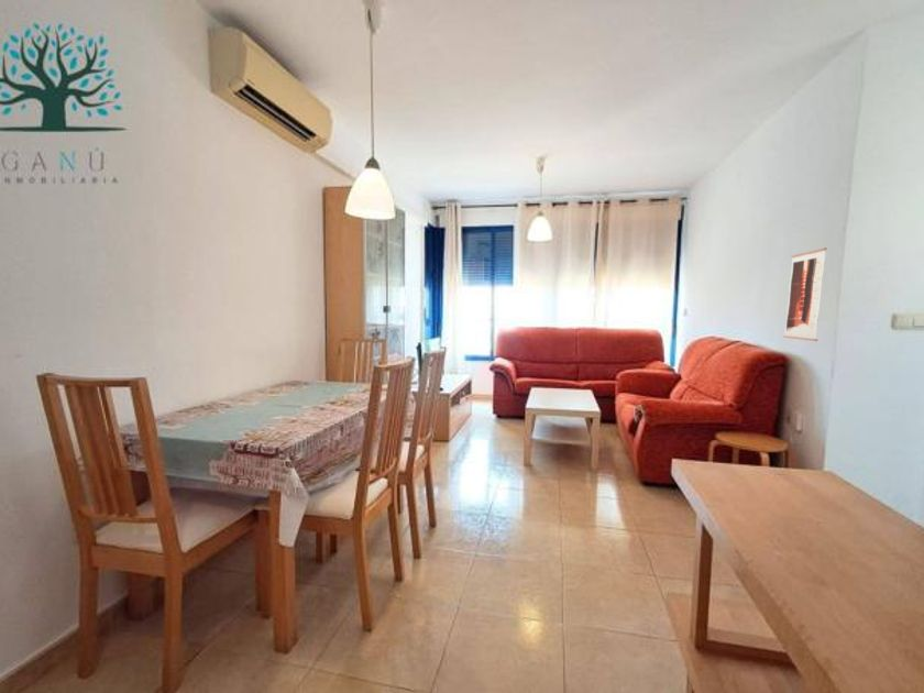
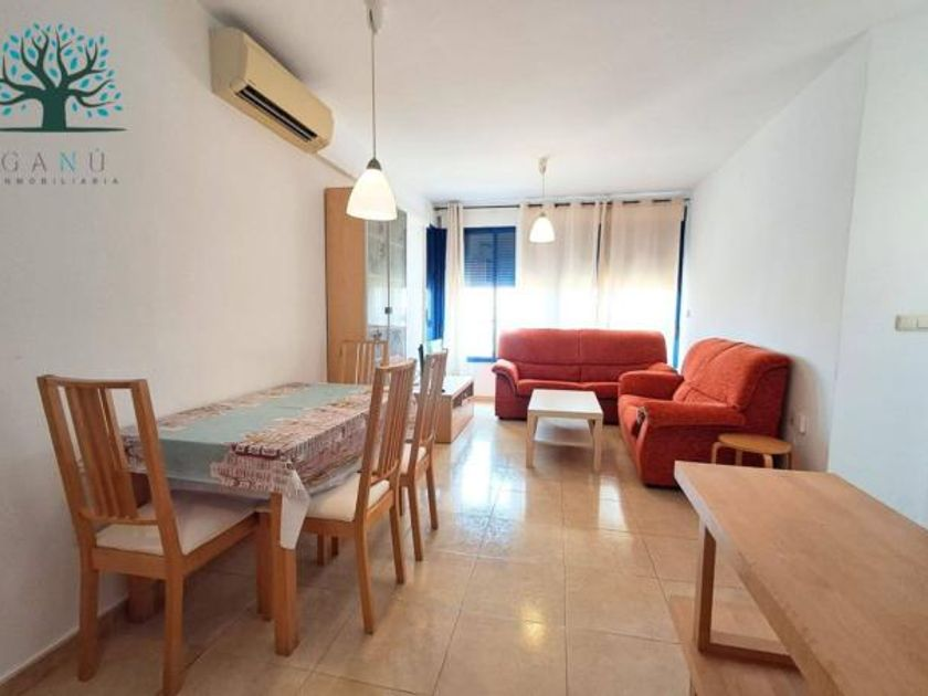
- wall art (803, 296)
